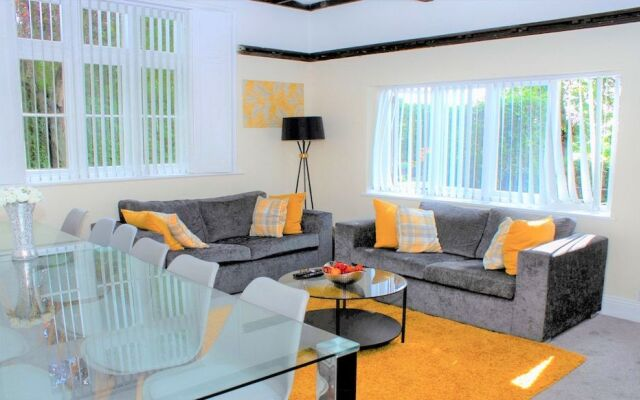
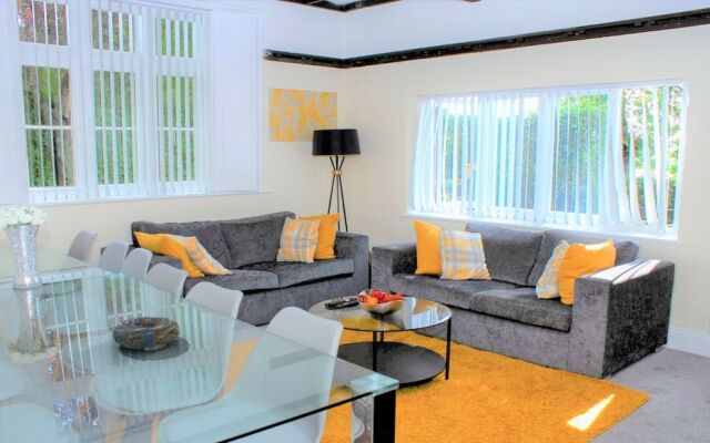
+ decorative bowl (146, 331)
